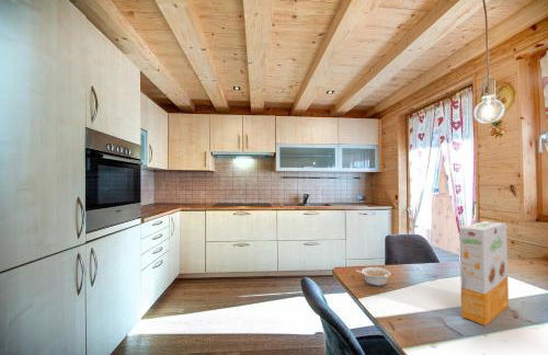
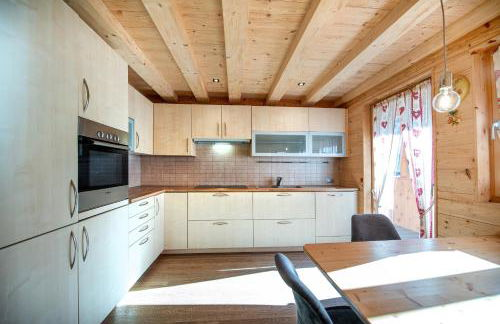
- cereal box (484, 267)
- legume (375, 276)
